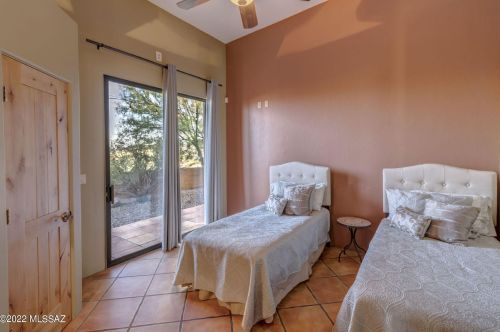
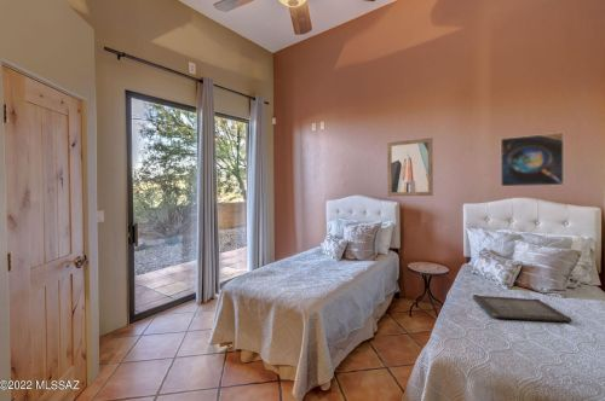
+ wall art (409, 168)
+ serving tray (517, 307)
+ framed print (530, 161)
